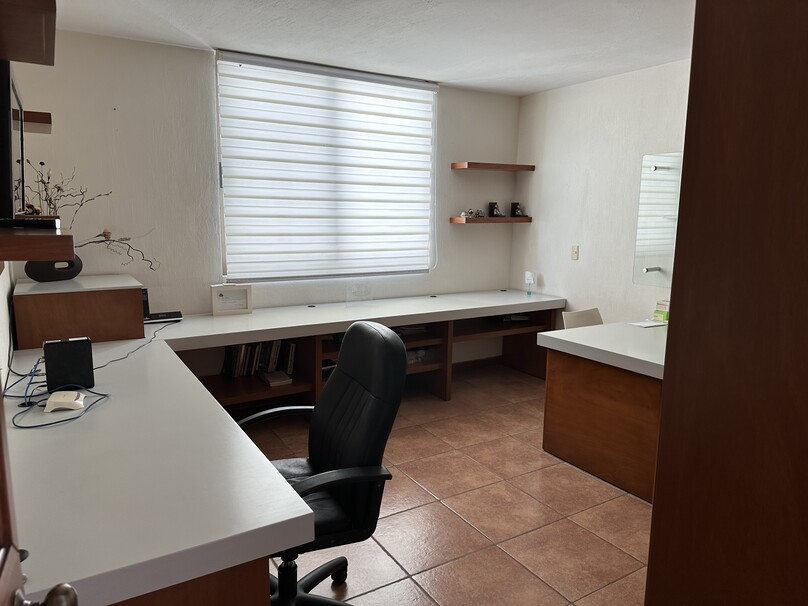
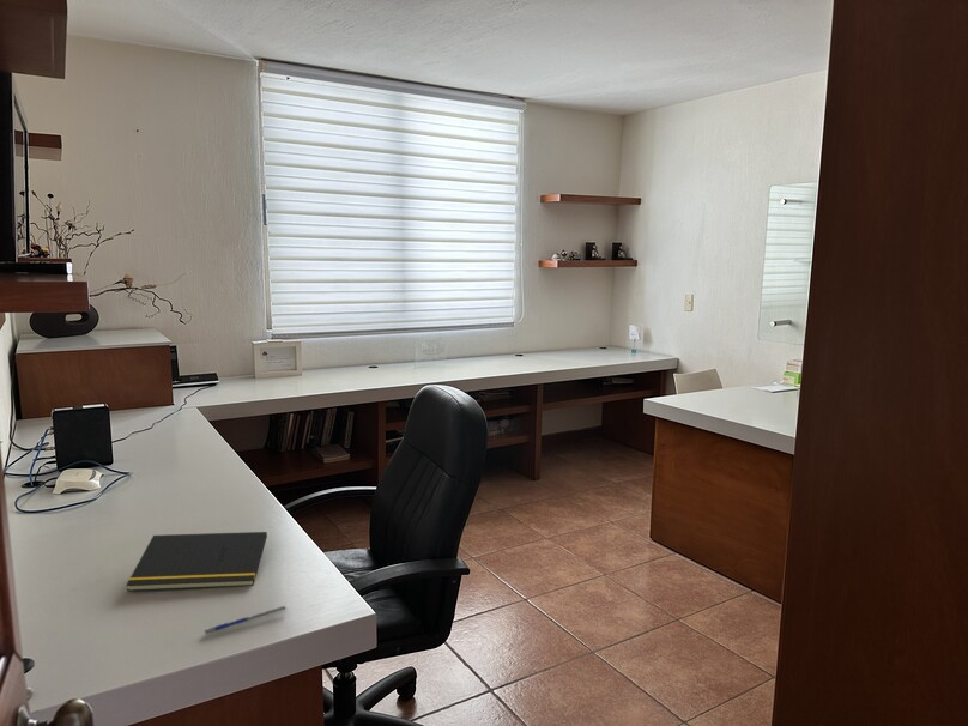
+ pen (247, 618)
+ notepad (201, 559)
